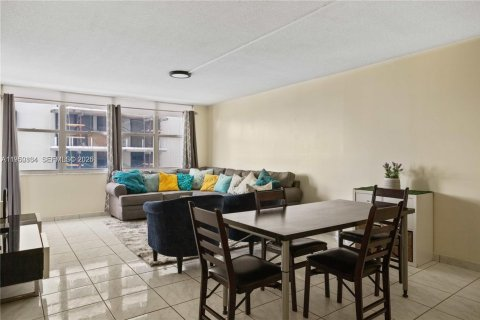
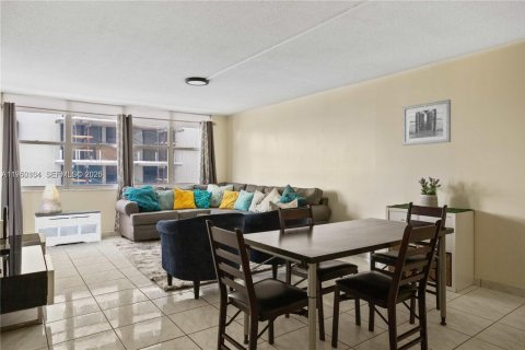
+ wall art (424, 124)
+ decorative urn (50, 198)
+ bench (68, 226)
